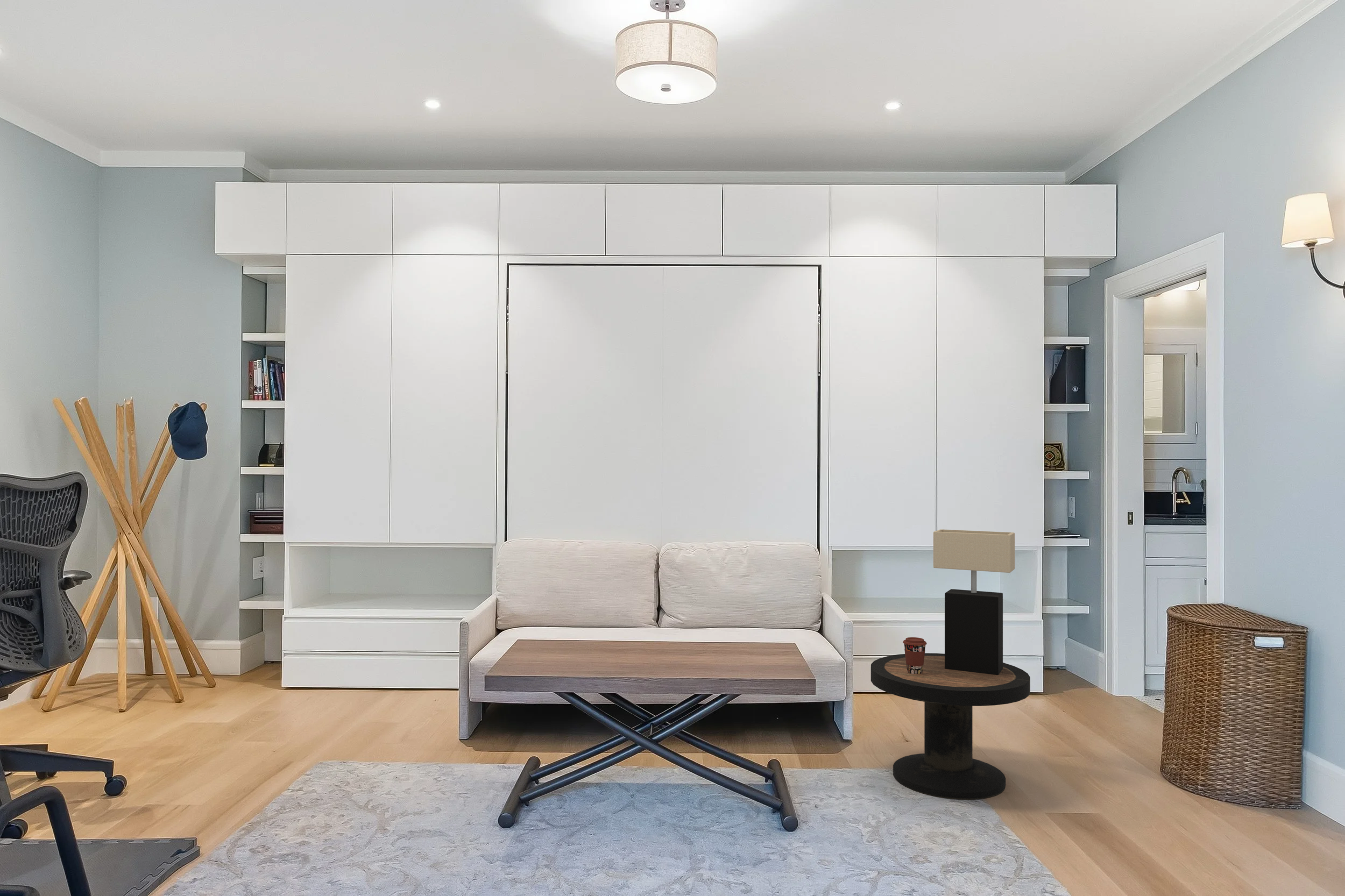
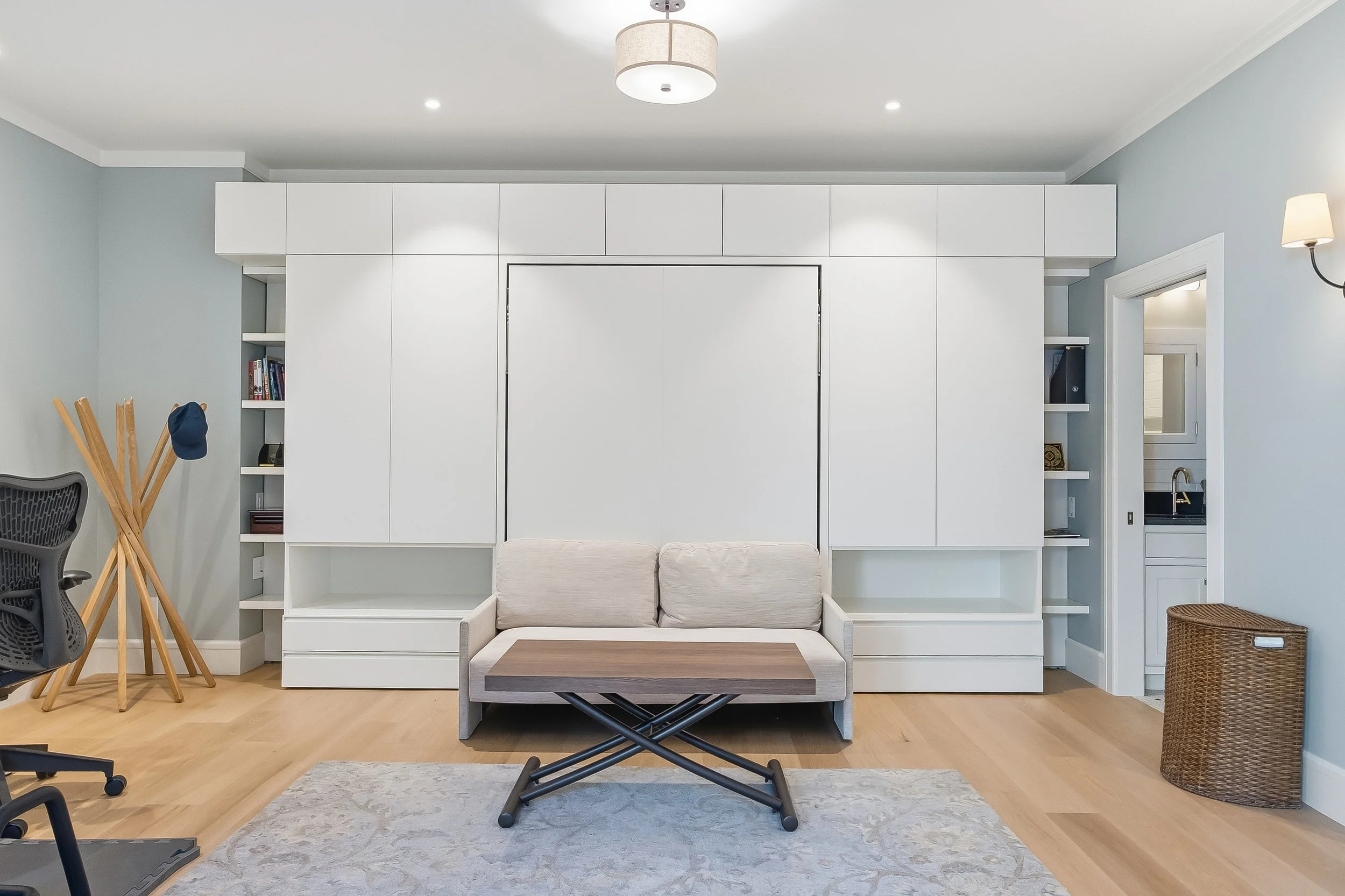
- coffee cup (915, 655)
- table lamp (974, 600)
- side table (948, 724)
